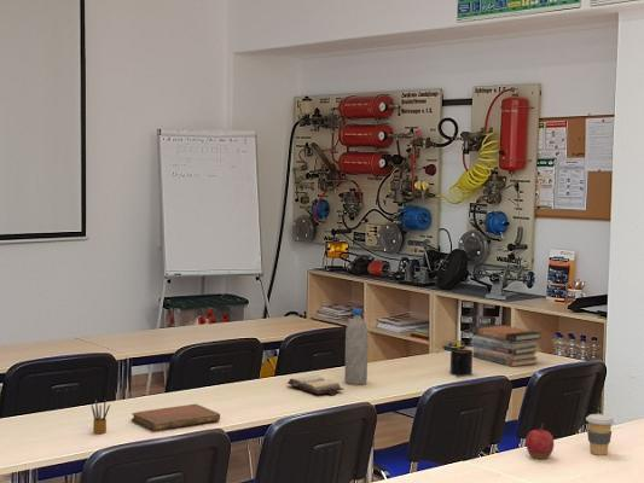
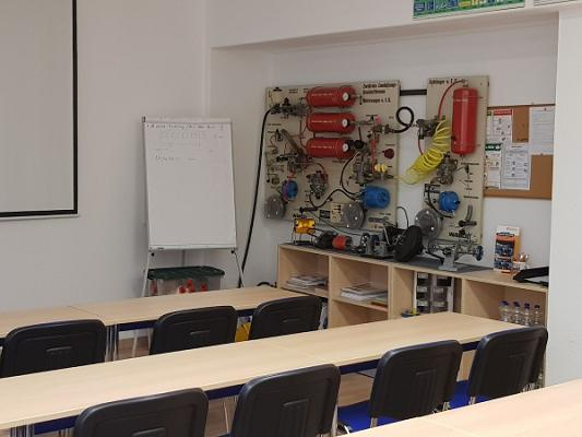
- mug (459, 363)
- pencil box (100, 415)
- apple (540, 440)
- coffee cup (599, 435)
- hardback book (313, 384)
- book stack (504, 344)
- water bottle (356, 345)
- notebook (175, 417)
